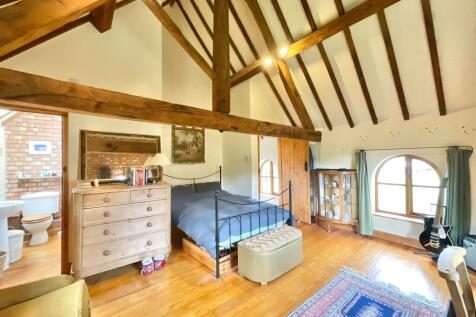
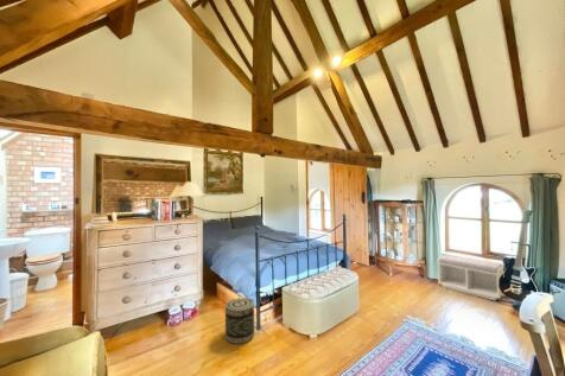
+ basket (240, 318)
+ bench (469, 275)
